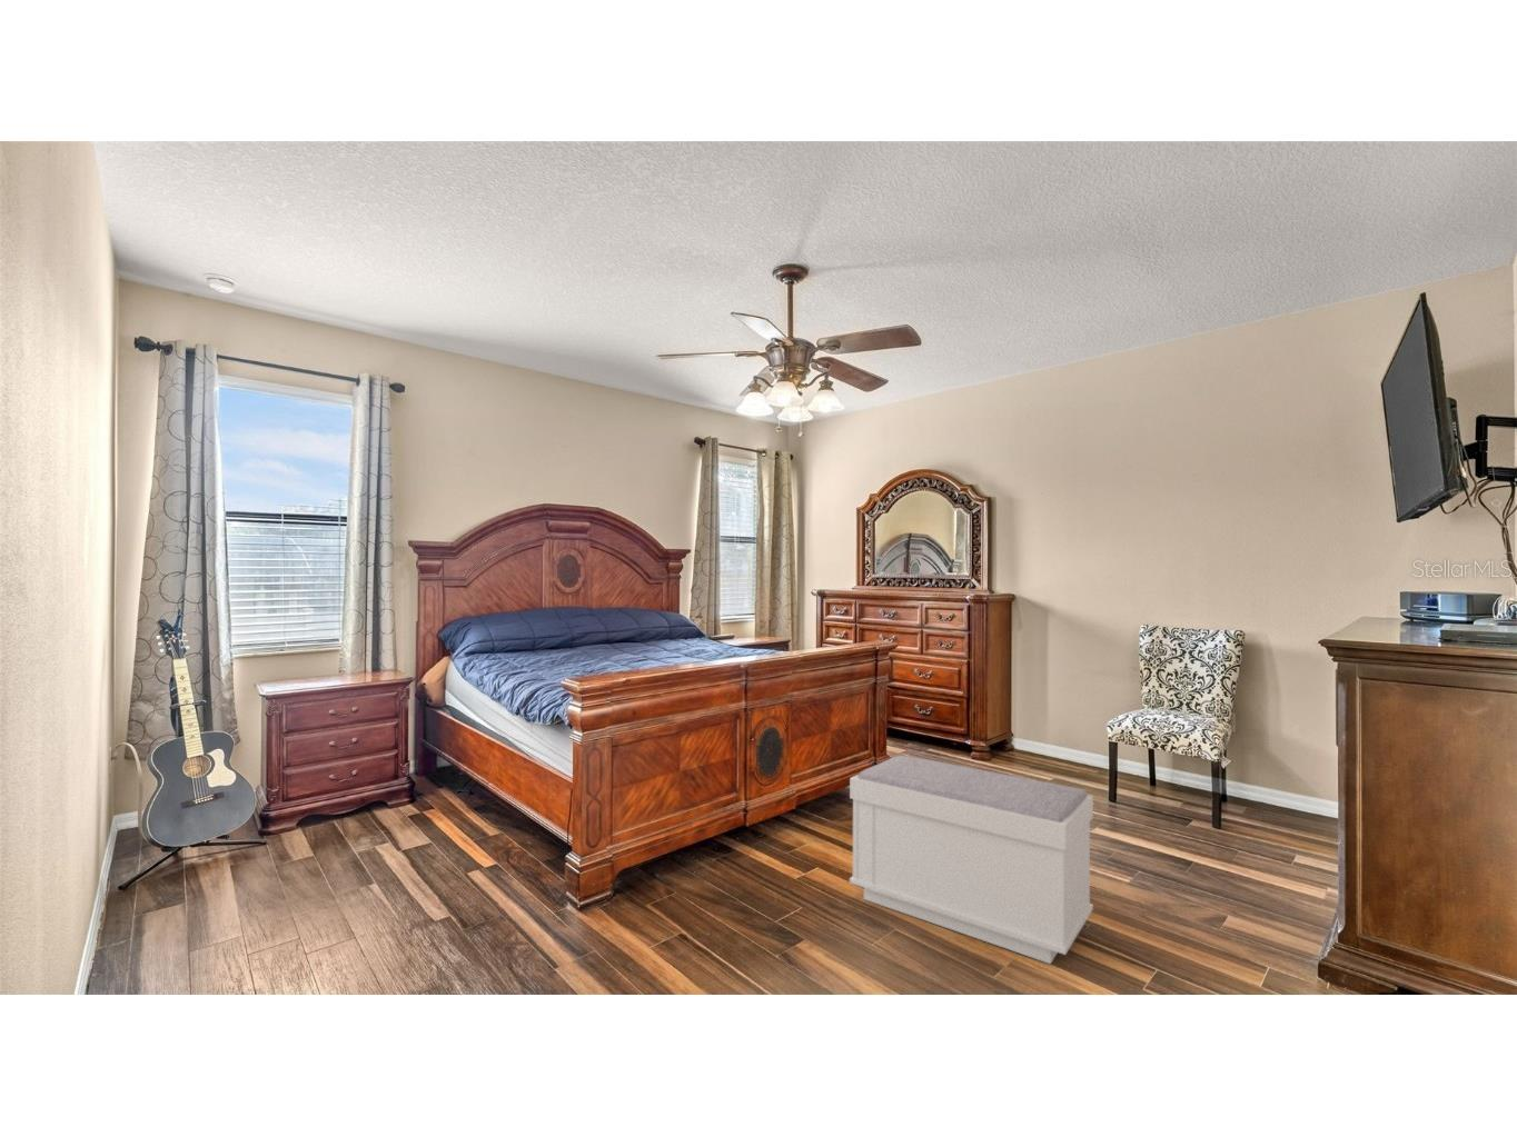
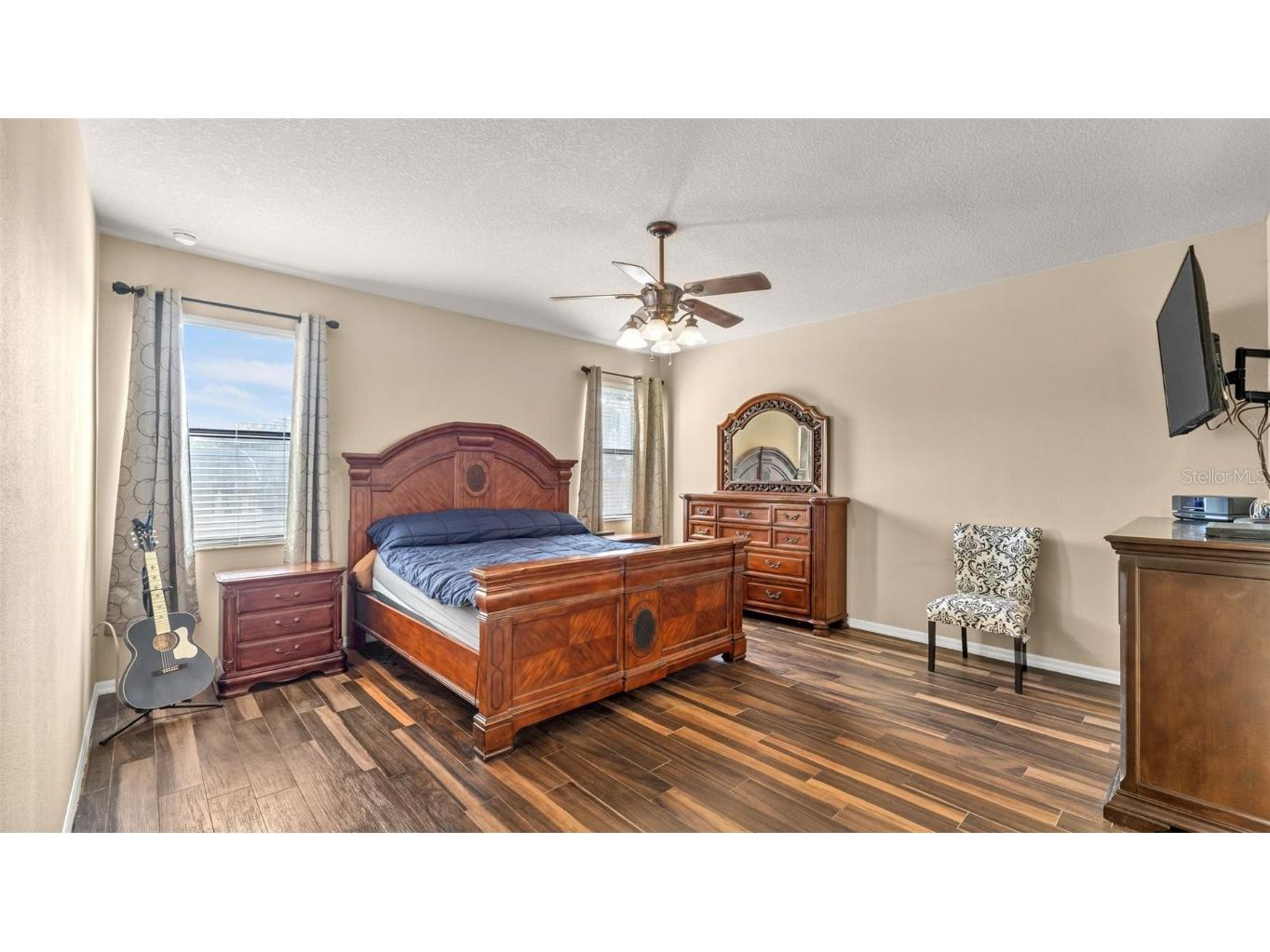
- bench (966, 843)
